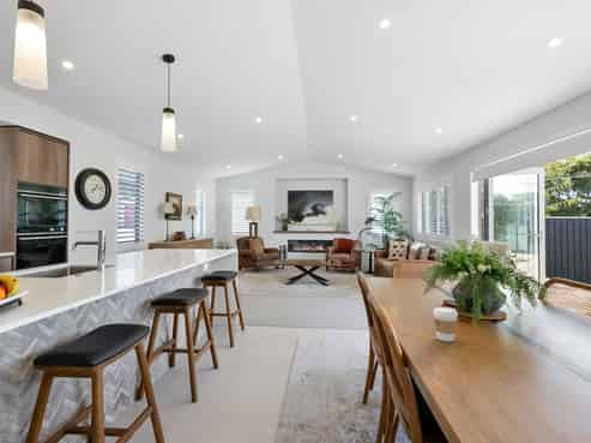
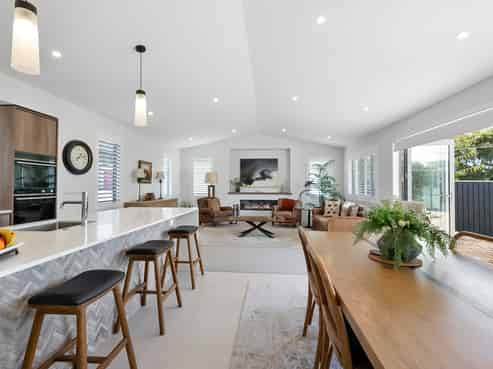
- coffee cup (445, 323)
